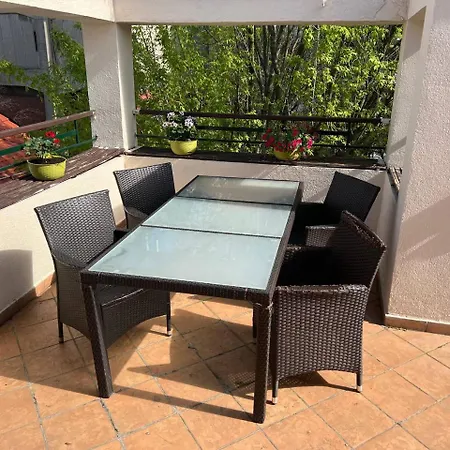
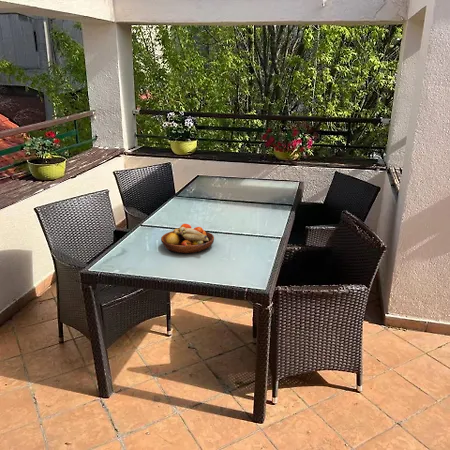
+ fruit bowl (188, 235)
